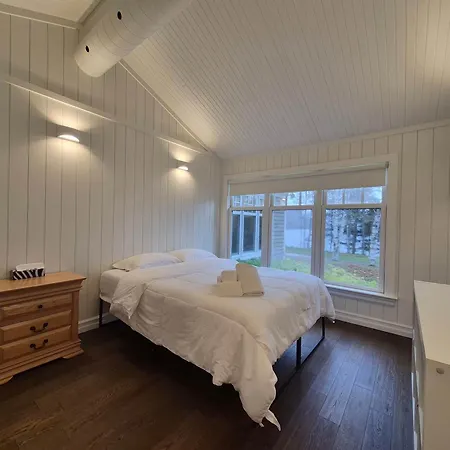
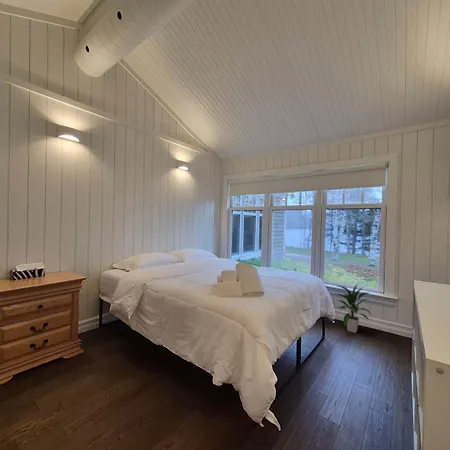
+ indoor plant (351, 307)
